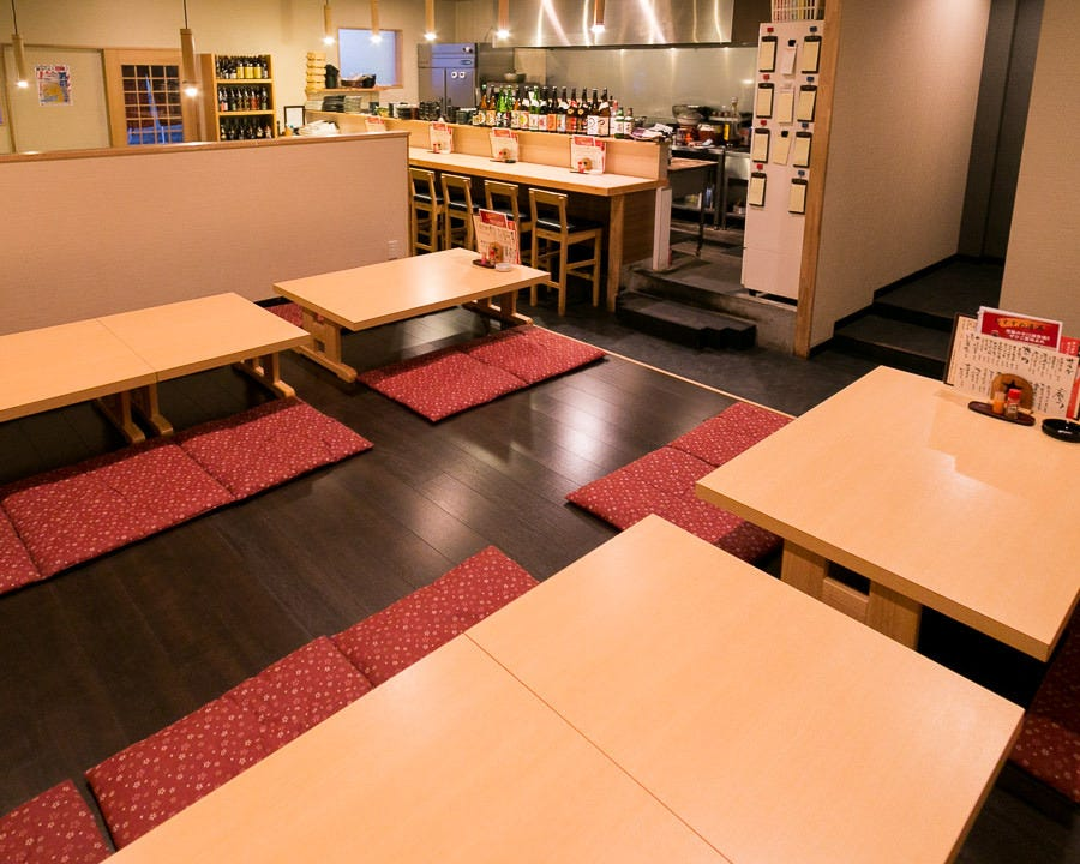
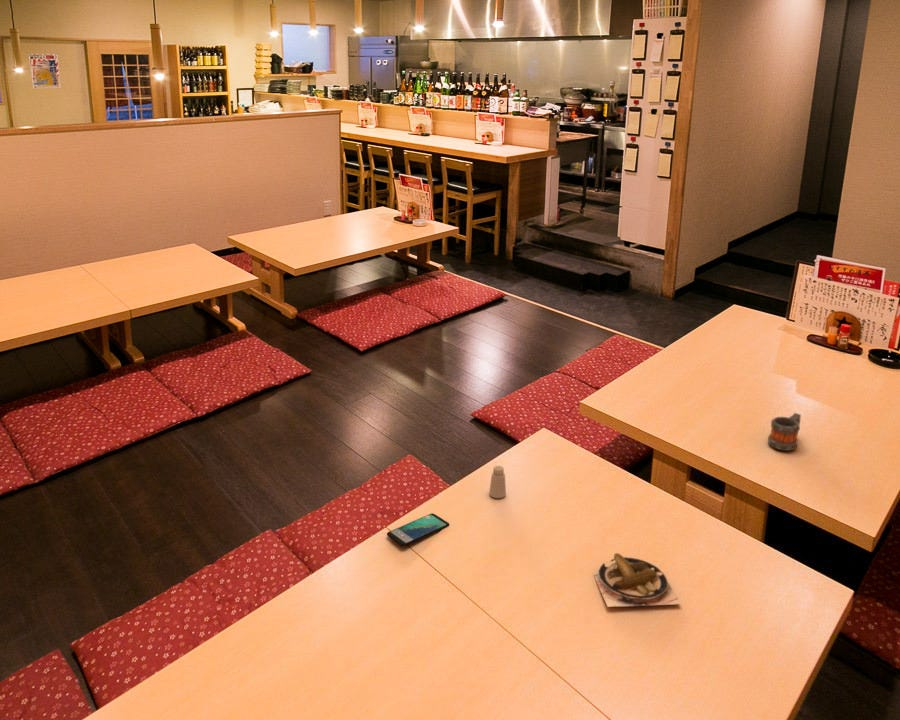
+ saltshaker (498, 480)
+ smartphone (418, 529)
+ mug (786, 430)
+ plate (633, 572)
